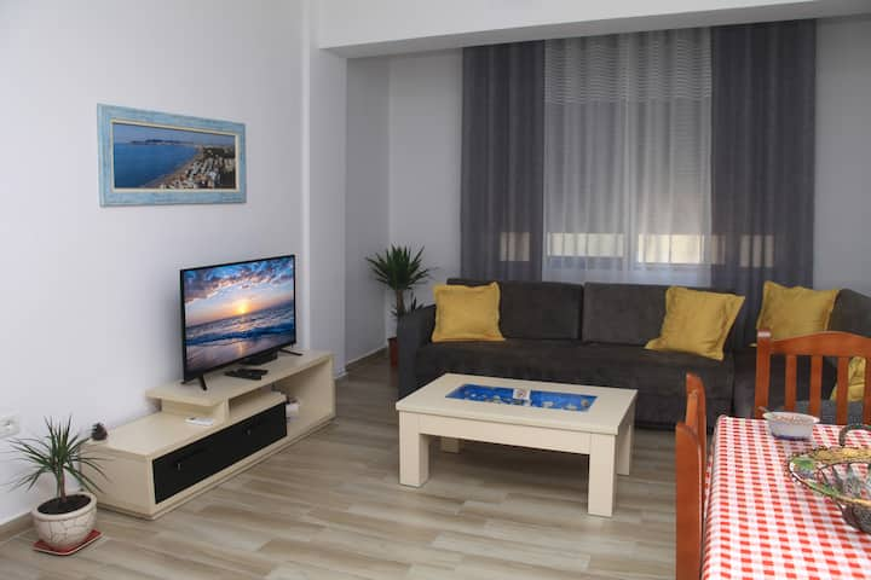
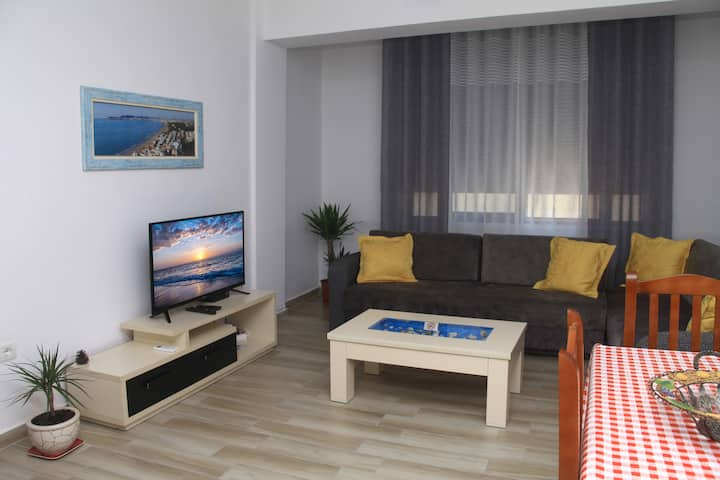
- legume (788, 424)
